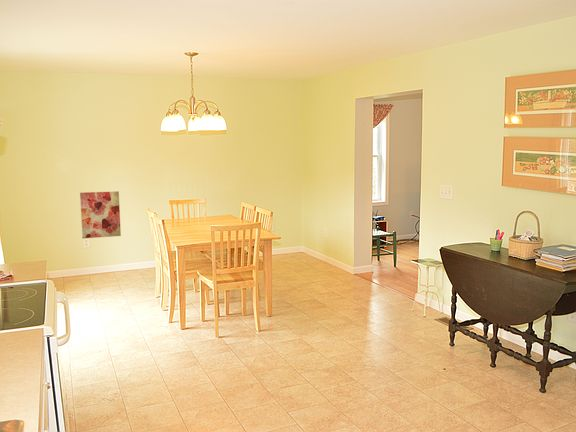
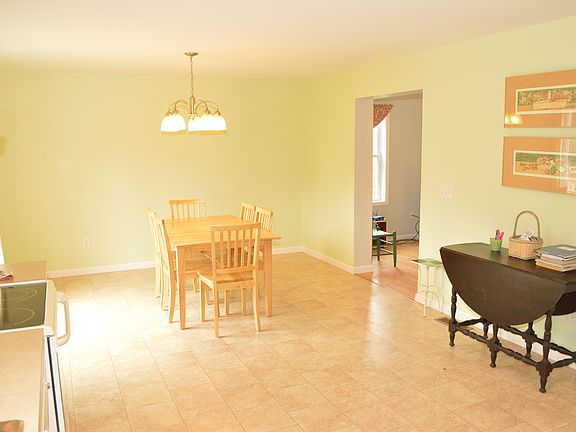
- wall art (100, 214)
